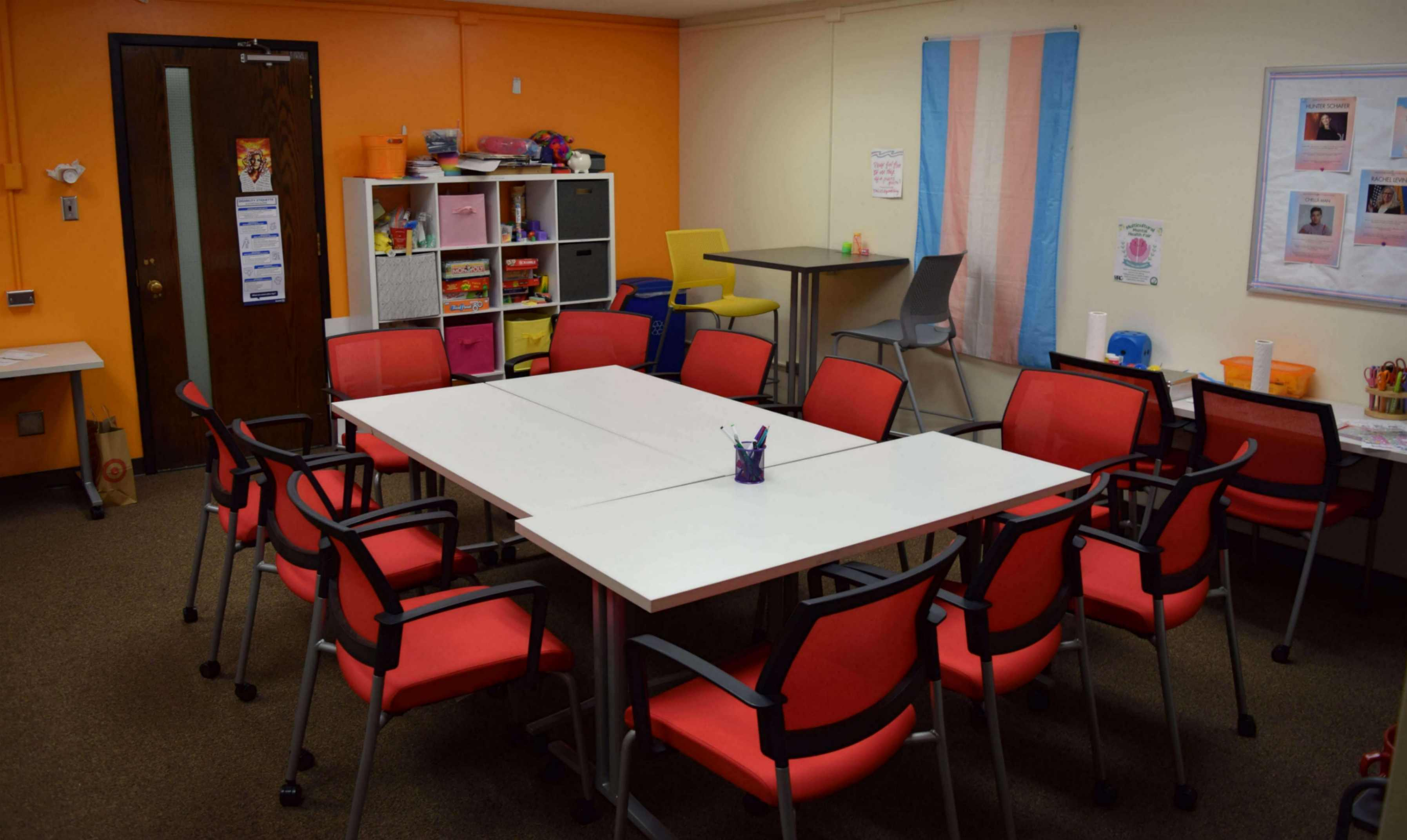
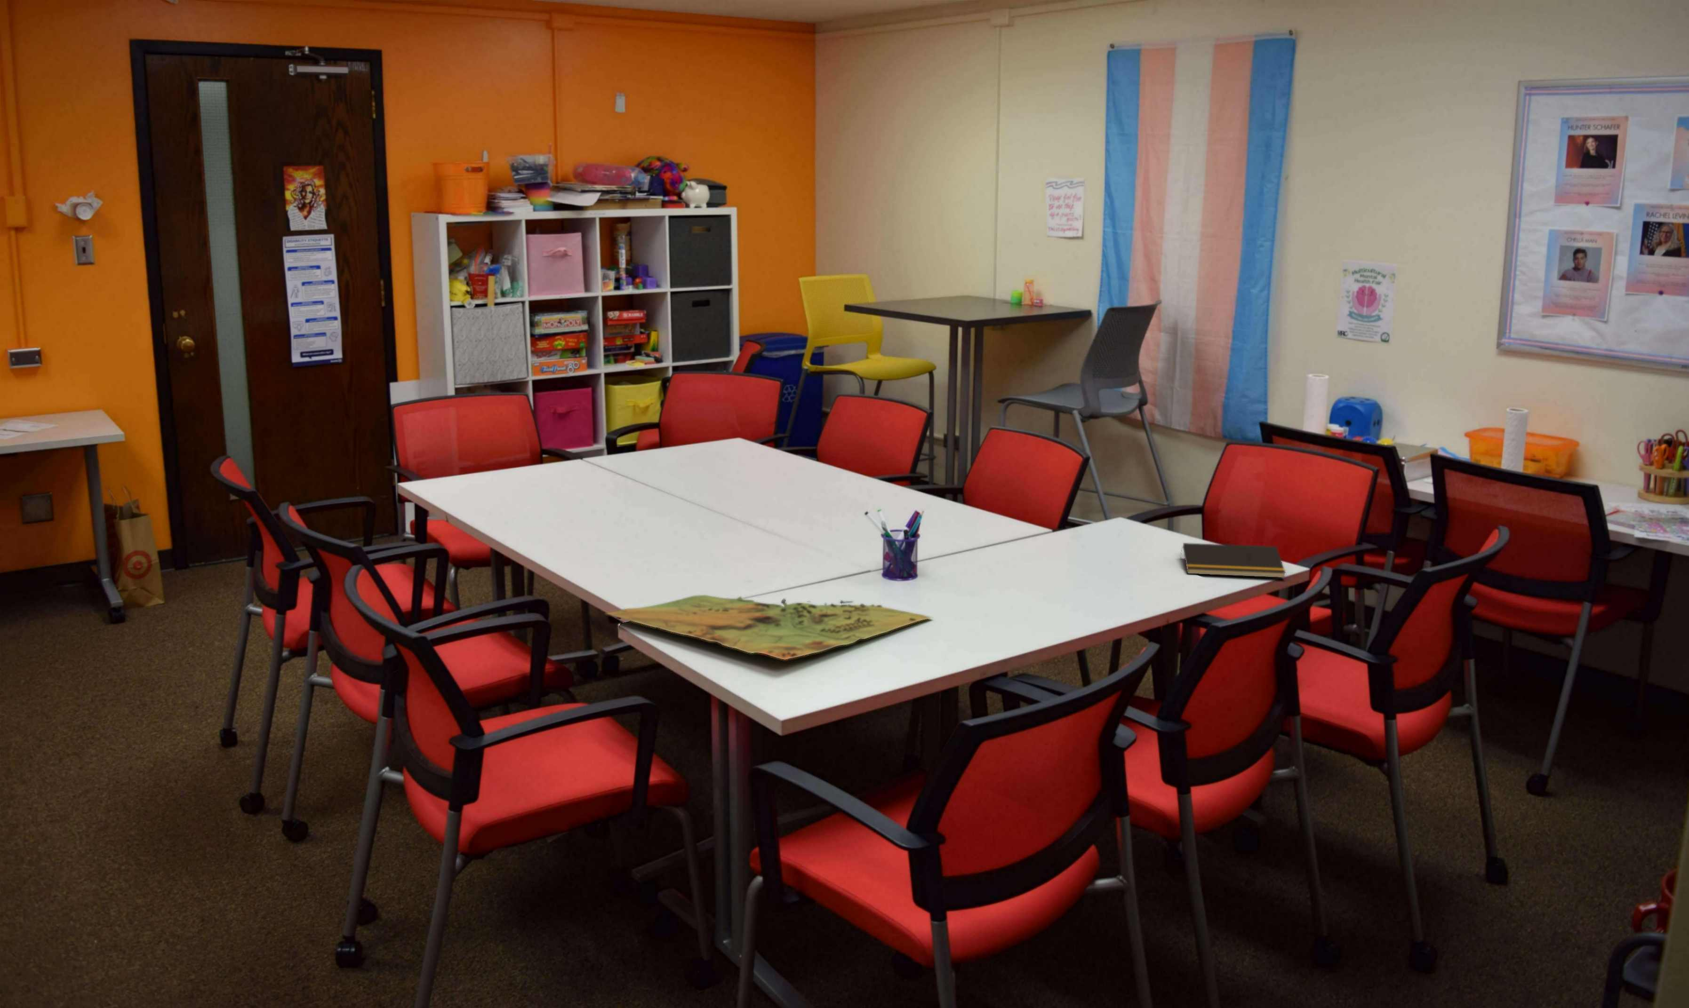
+ notepad (1233, 559)
+ board game (769, 614)
